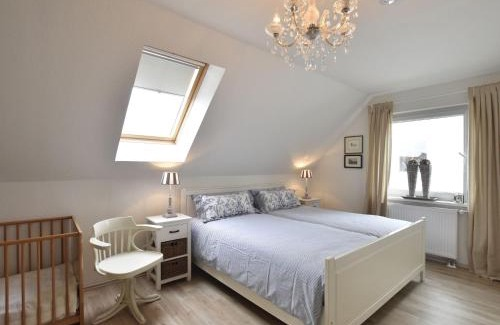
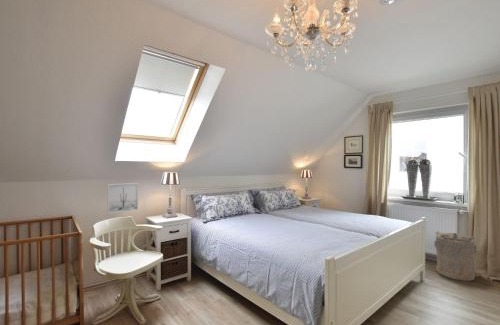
+ wall art (123, 197)
+ laundry hamper (453, 253)
